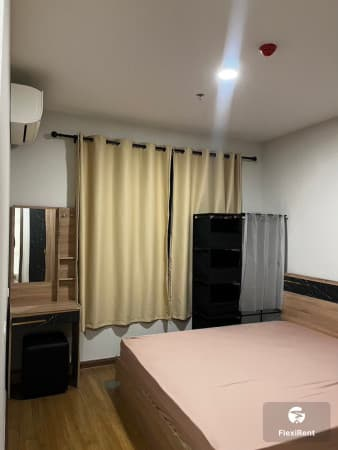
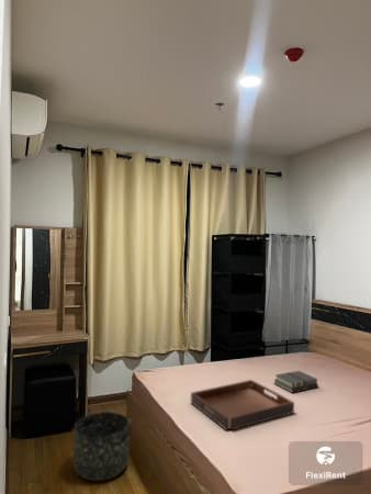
+ basket (101, 446)
+ book (295, 381)
+ serving tray (240, 402)
